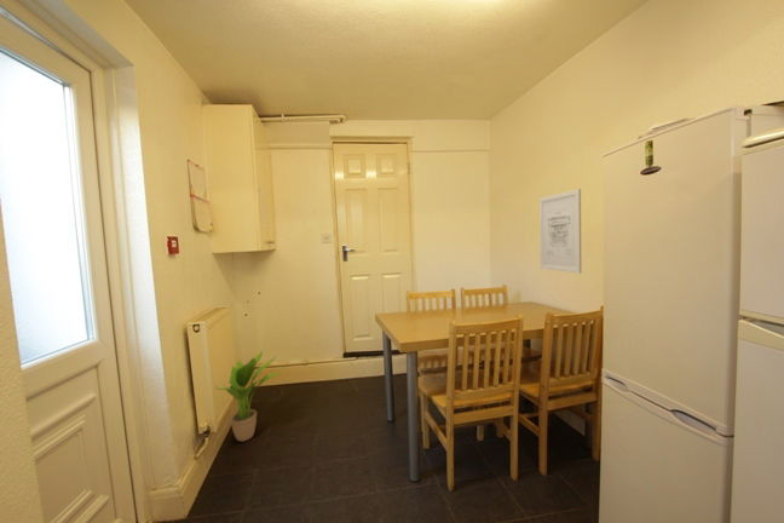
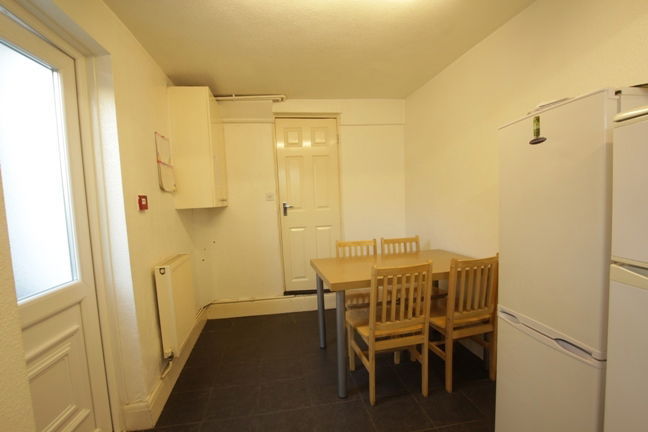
- wall art (558, 232)
- potted plant (249, 391)
